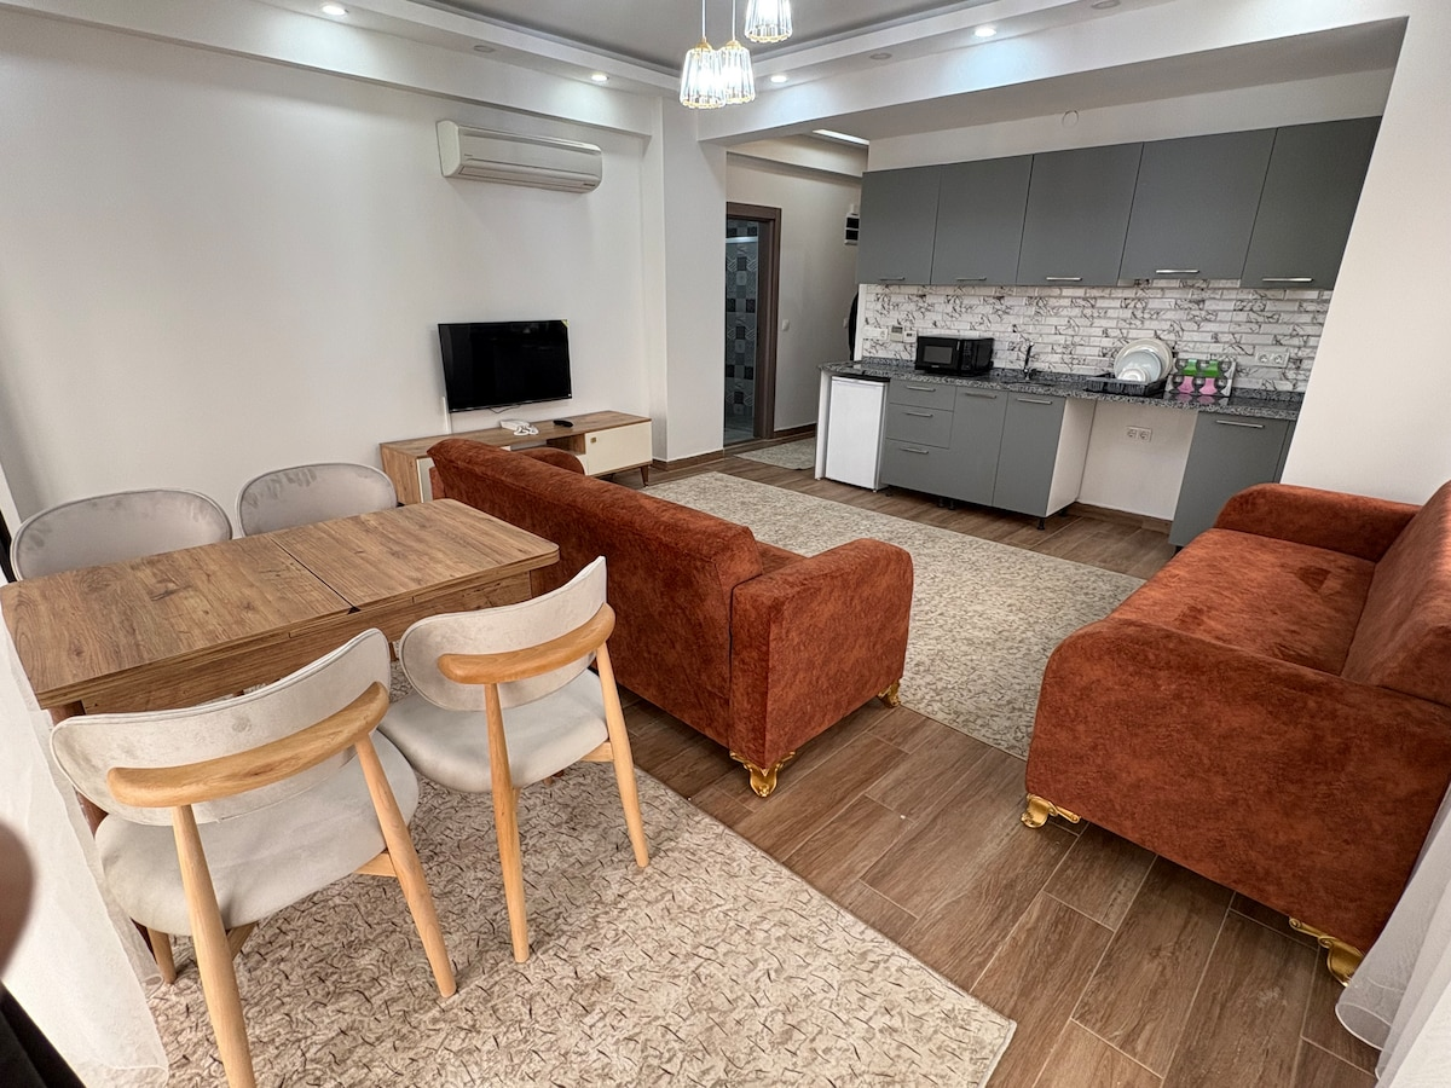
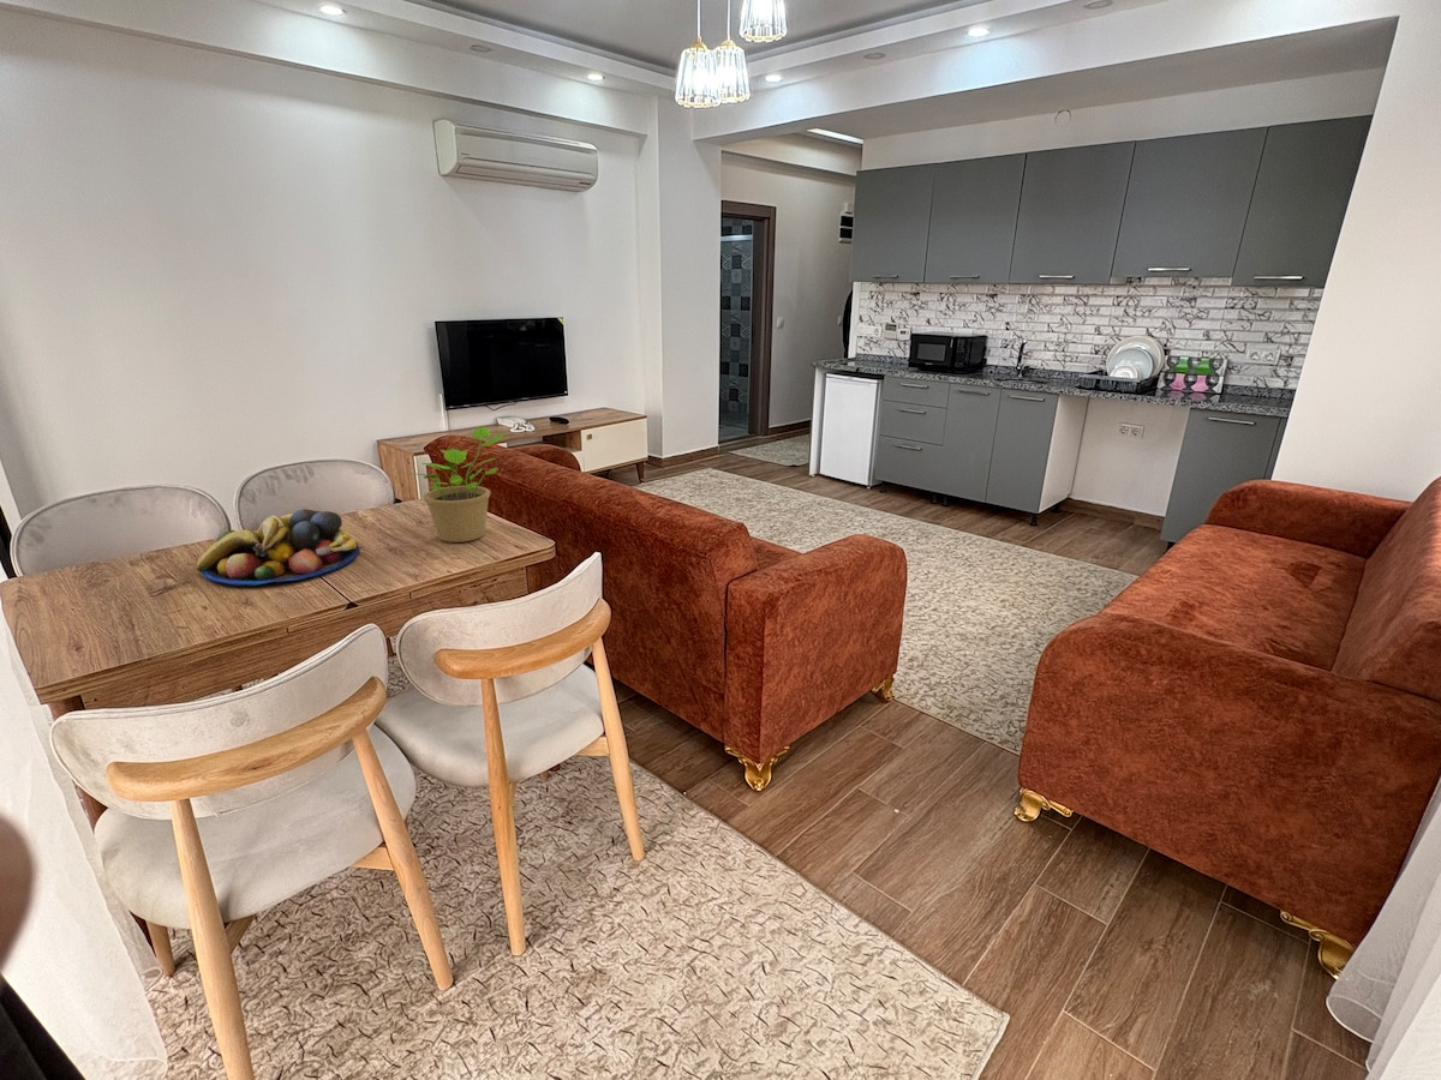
+ fruit bowl (280, 538)
+ potted plant (456, 486)
